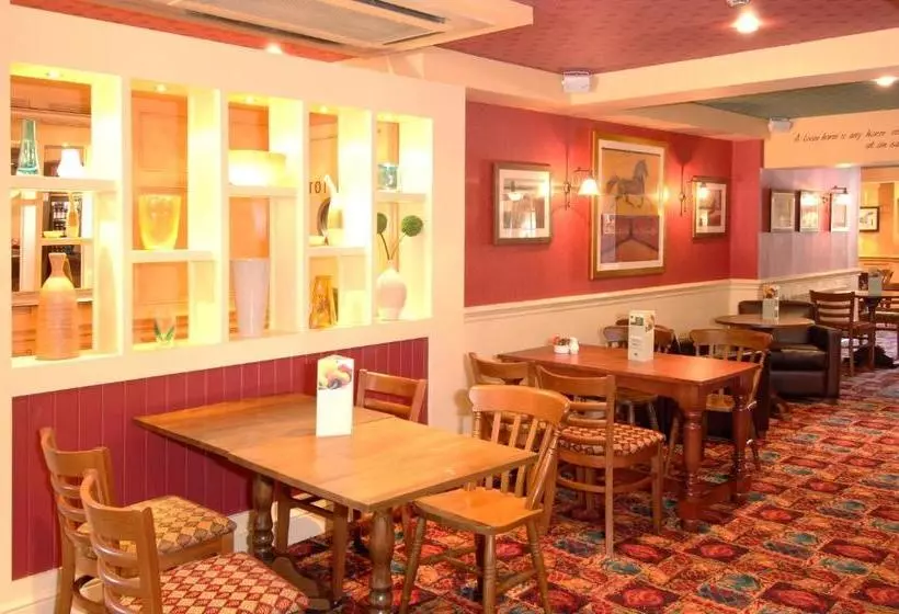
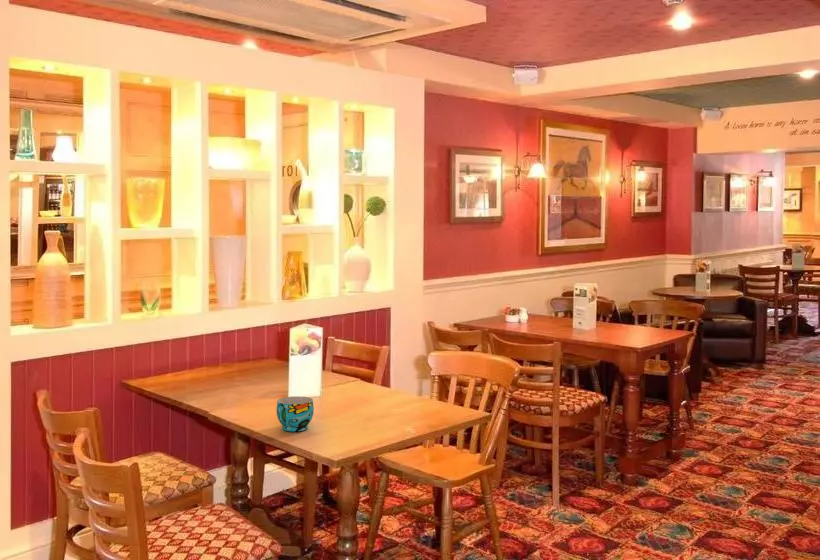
+ cup (294, 413)
